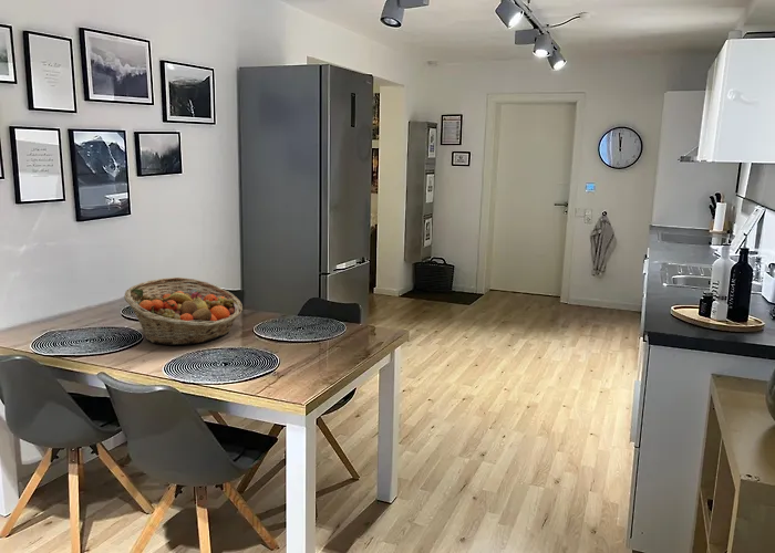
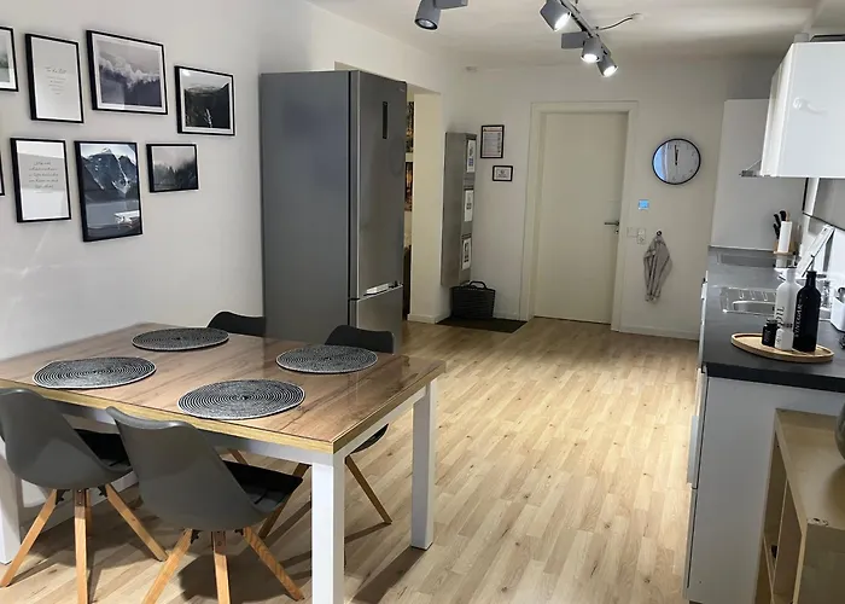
- fruit basket (185, 309)
